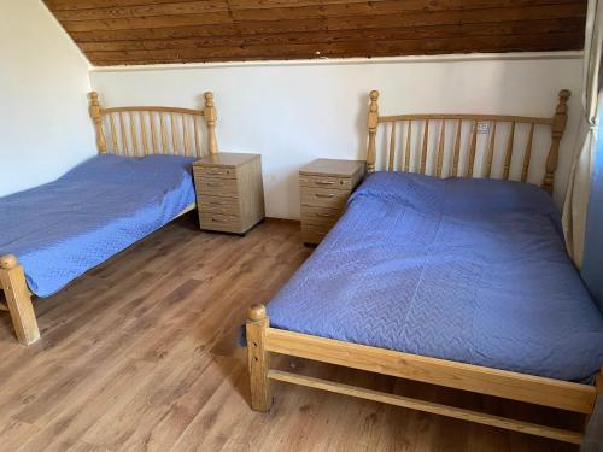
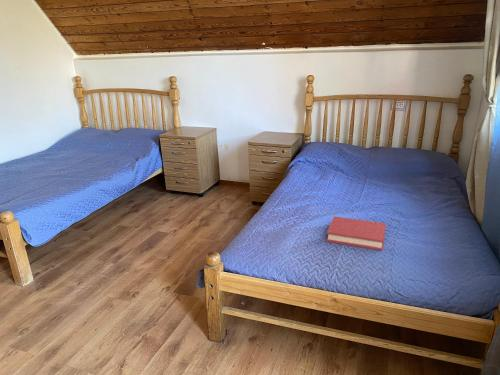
+ hardback book (356, 232)
